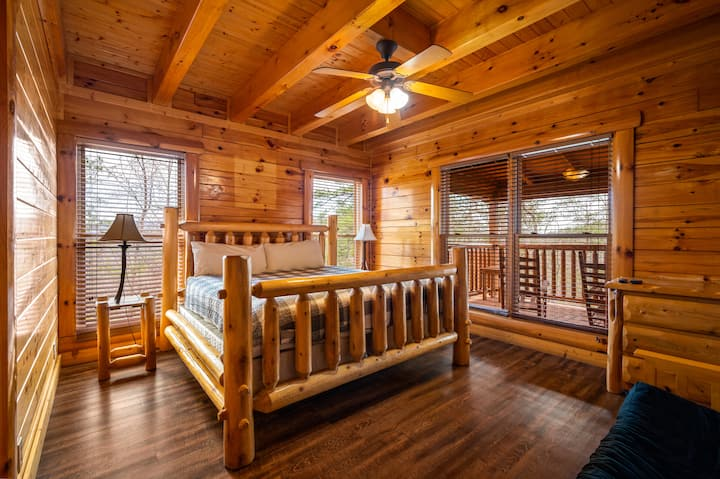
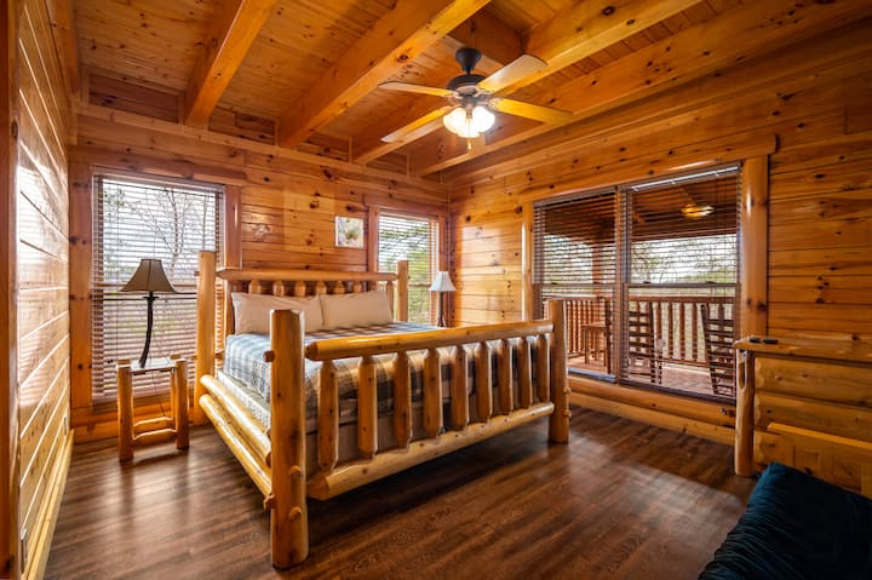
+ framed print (349, 232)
